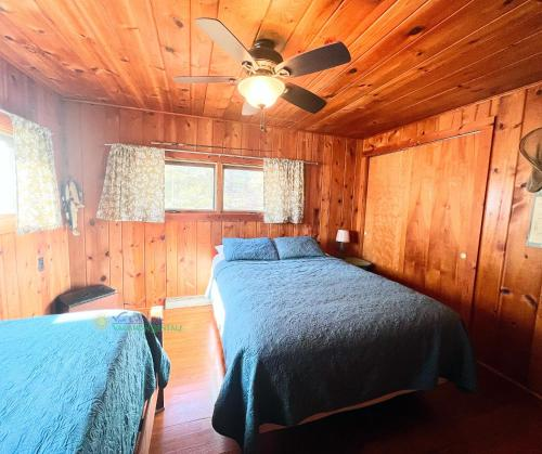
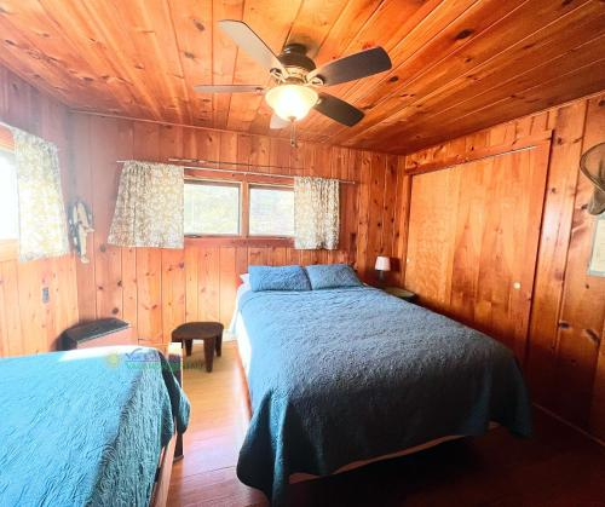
+ stool (203, 345)
